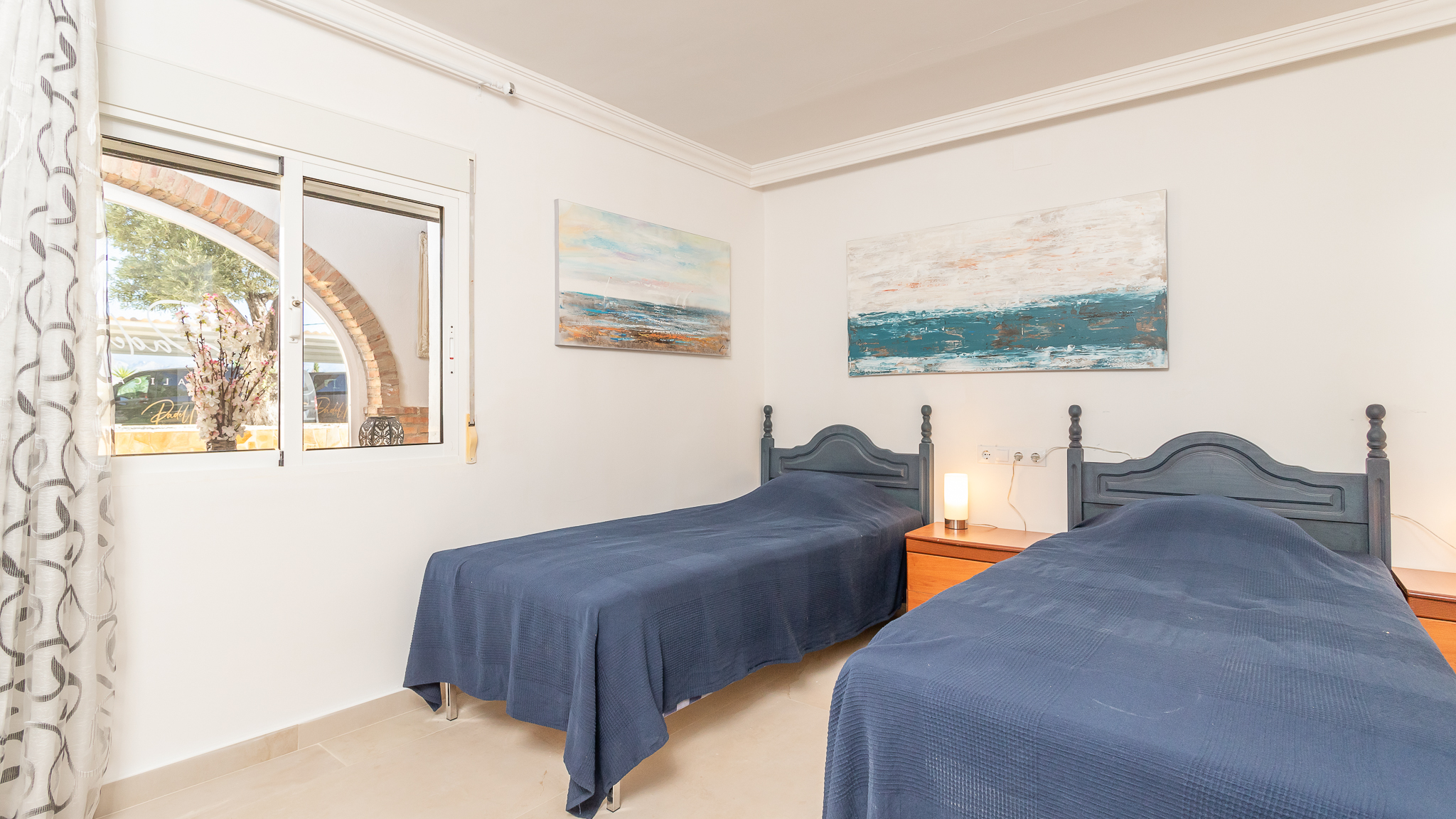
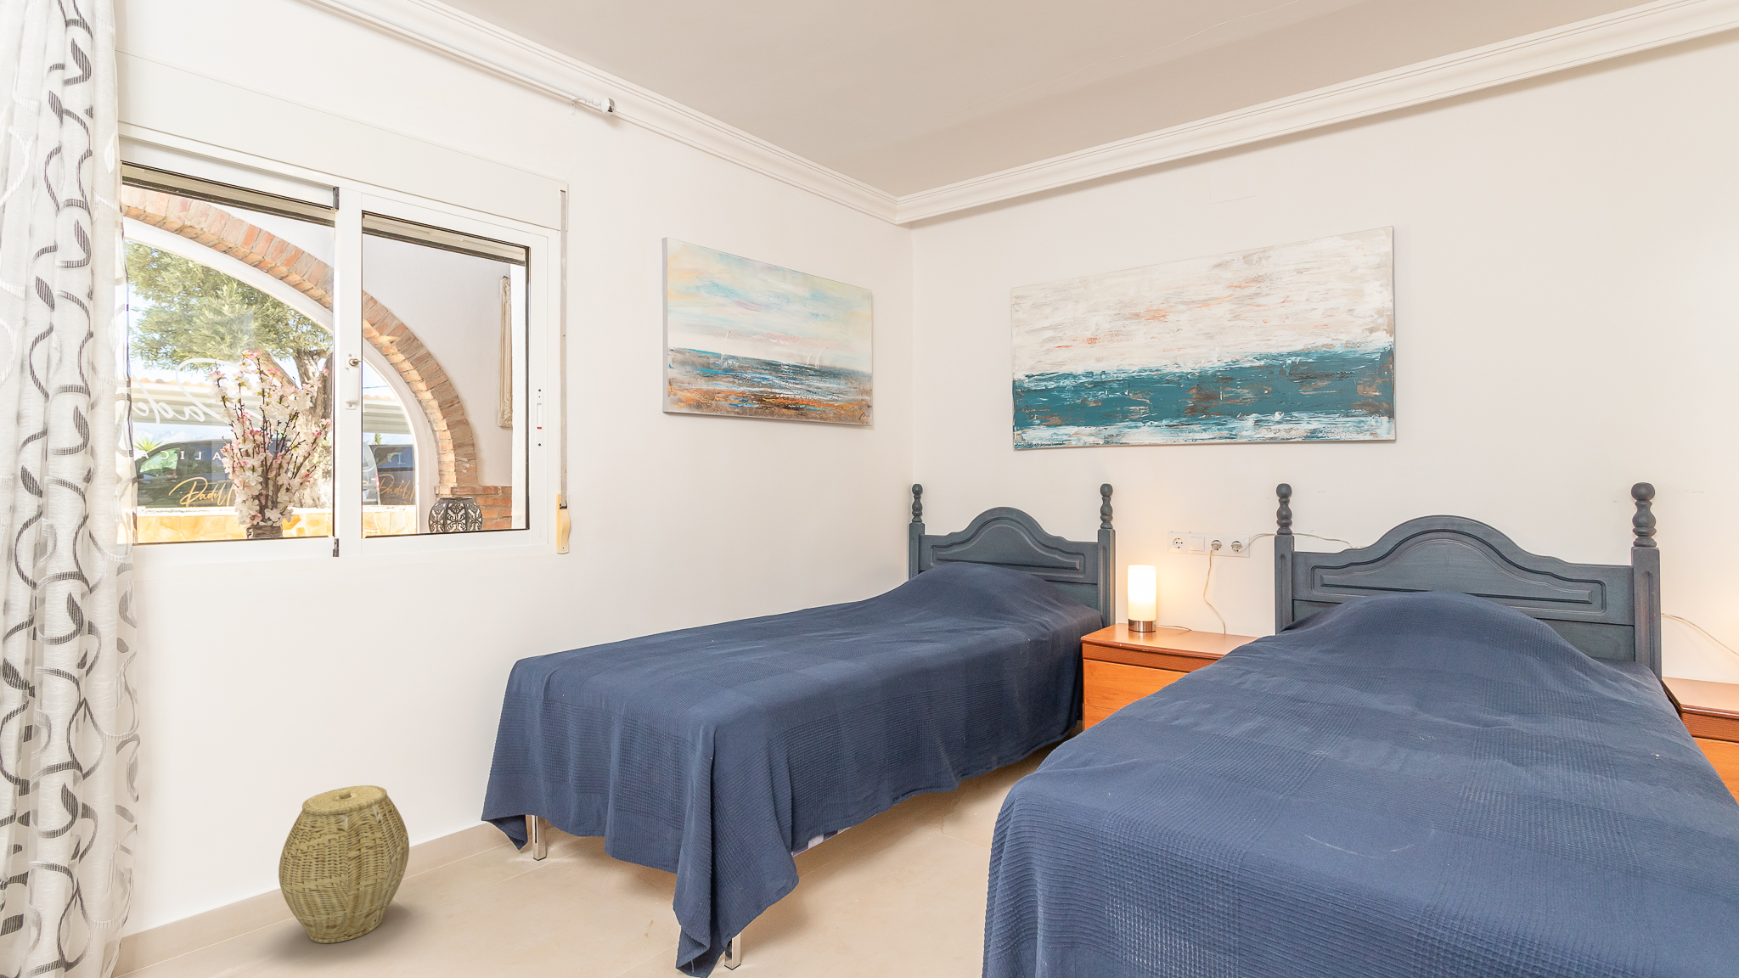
+ woven basket (345, 859)
